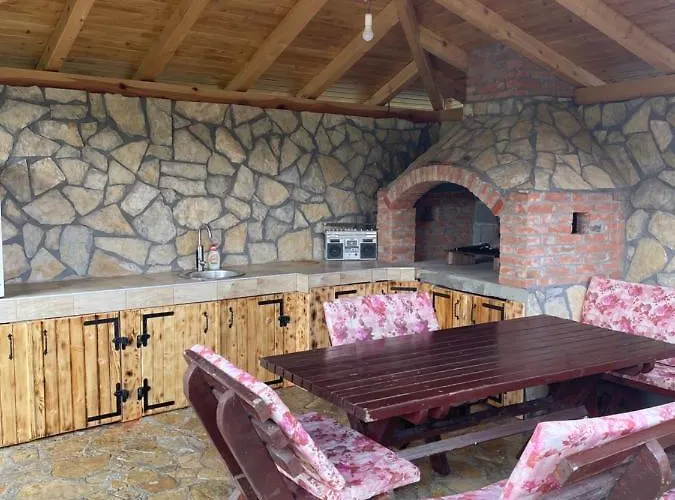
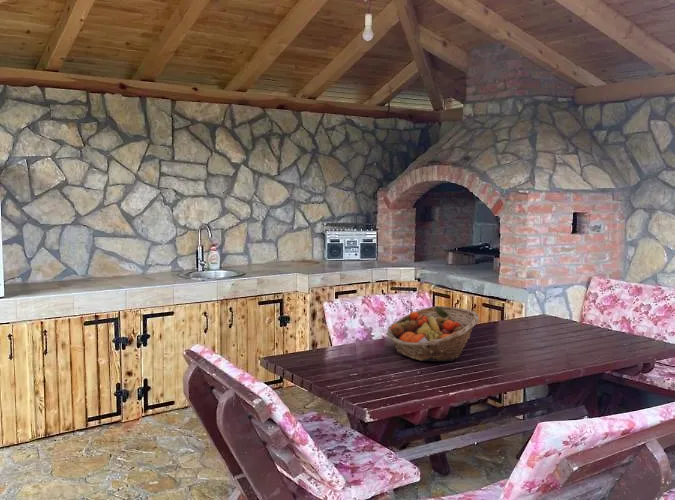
+ fruit basket (431, 332)
